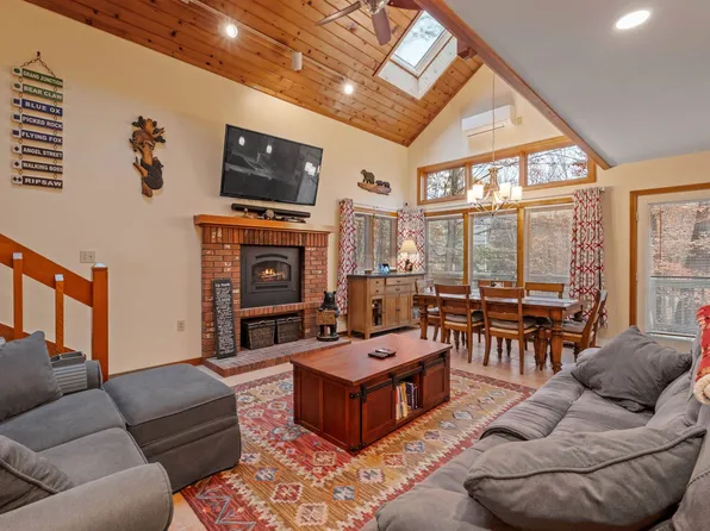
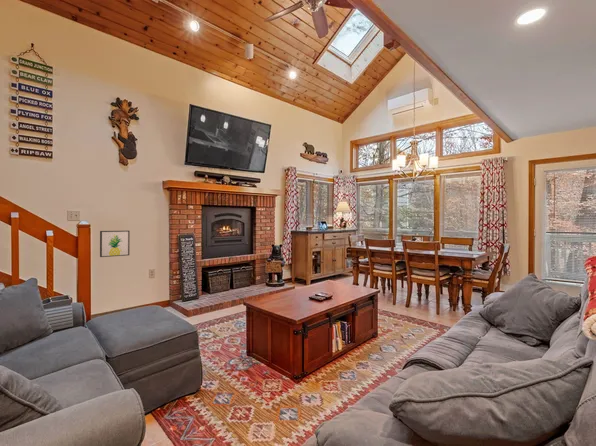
+ wall art (115, 243)
